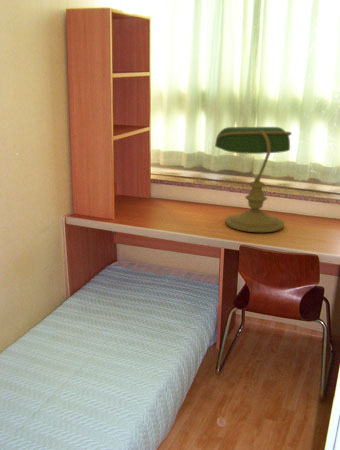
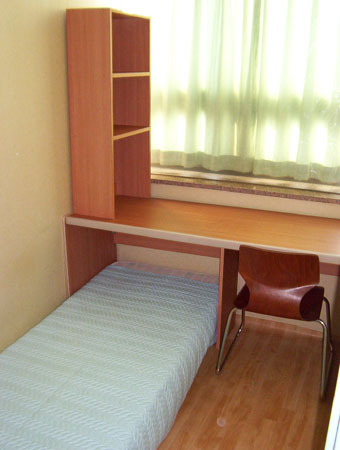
- desk lamp (256, 177)
